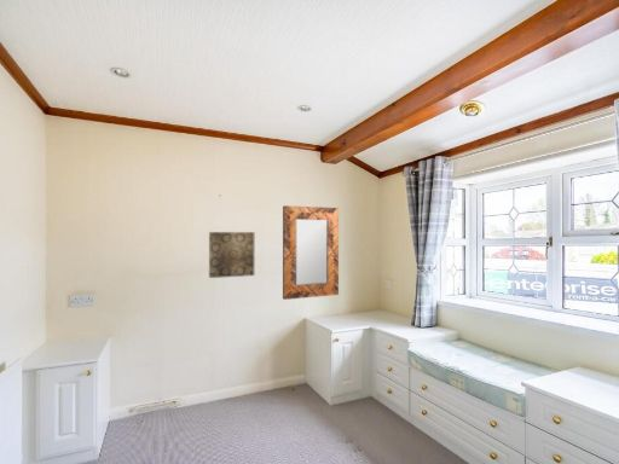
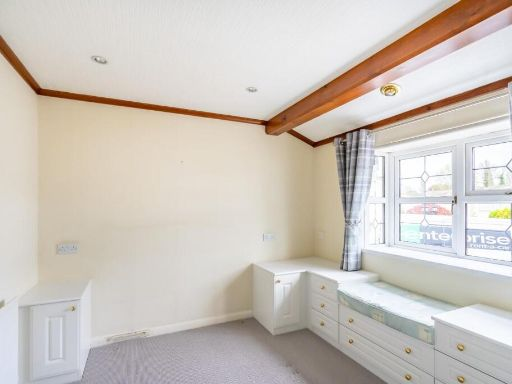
- home mirror (311, 251)
- wall art (232, 254)
